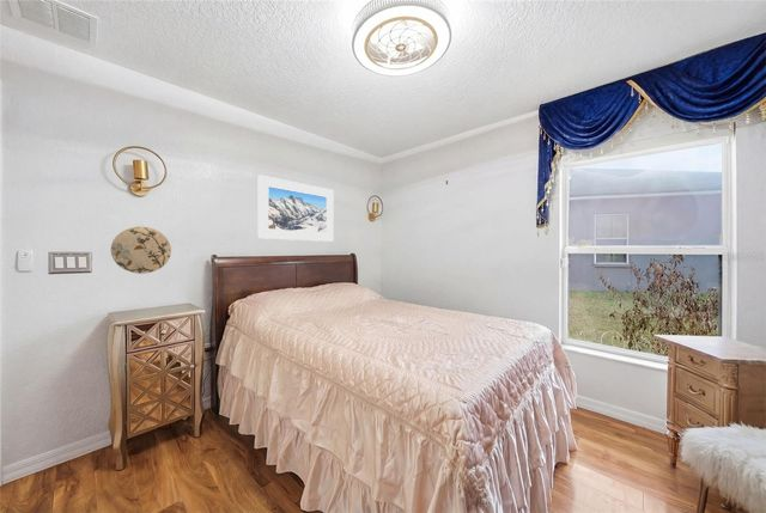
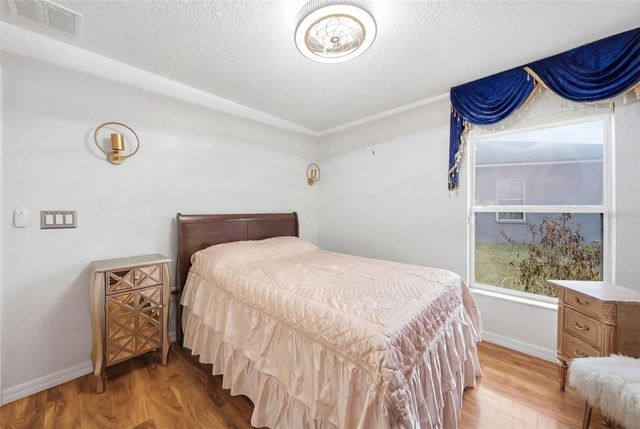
- decorative plate (142, 250)
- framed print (299, 212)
